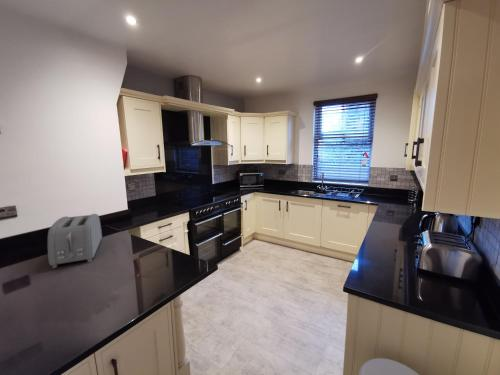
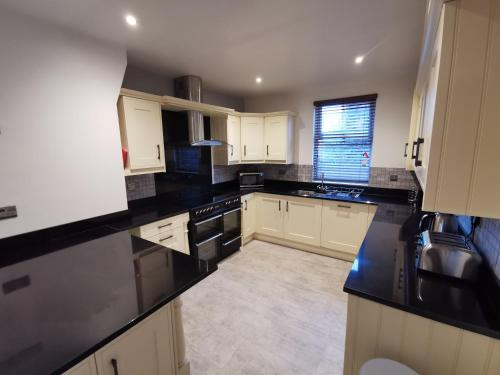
- toaster (77, 235)
